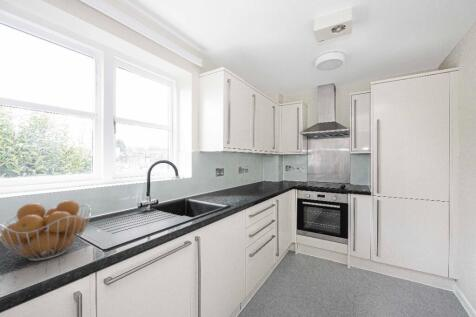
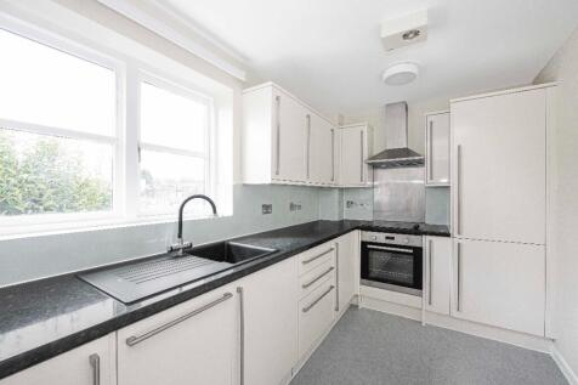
- fruit basket (48, 227)
